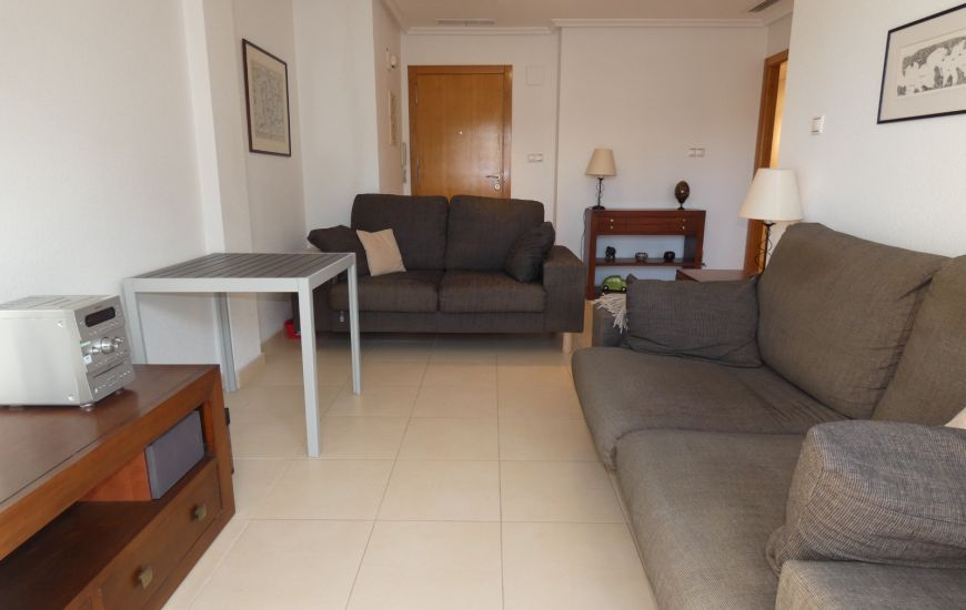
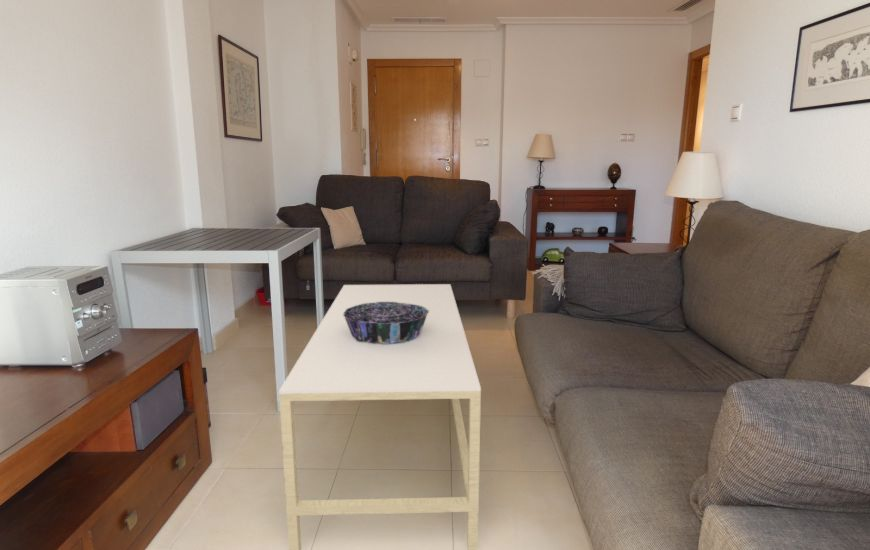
+ coffee table (392, 381)
+ decorative bowl (386, 322)
